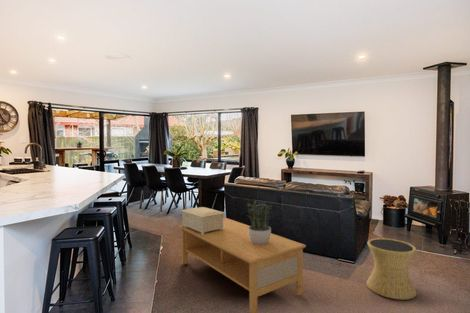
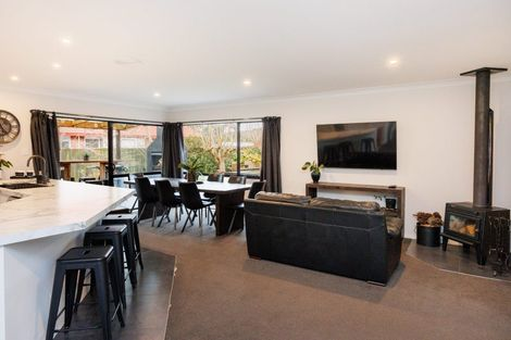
- coffee table (235, 256)
- potted plant (258, 220)
- side table (390, 266)
- decorative box (202, 218)
